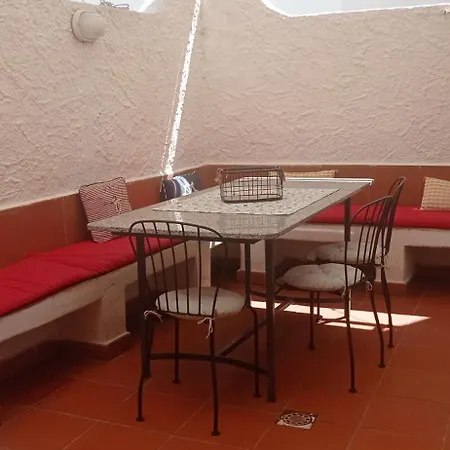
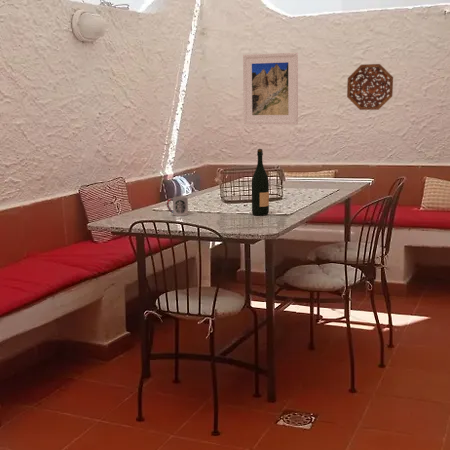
+ wine bottle (260, 181)
+ decorative platter (370, 87)
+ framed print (270, 89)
+ cup (177, 206)
